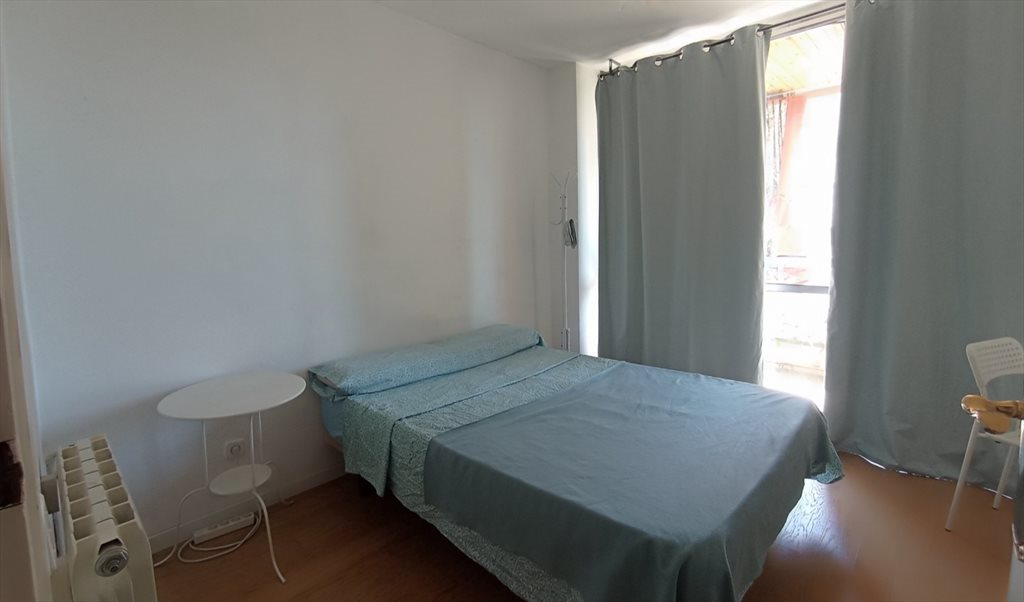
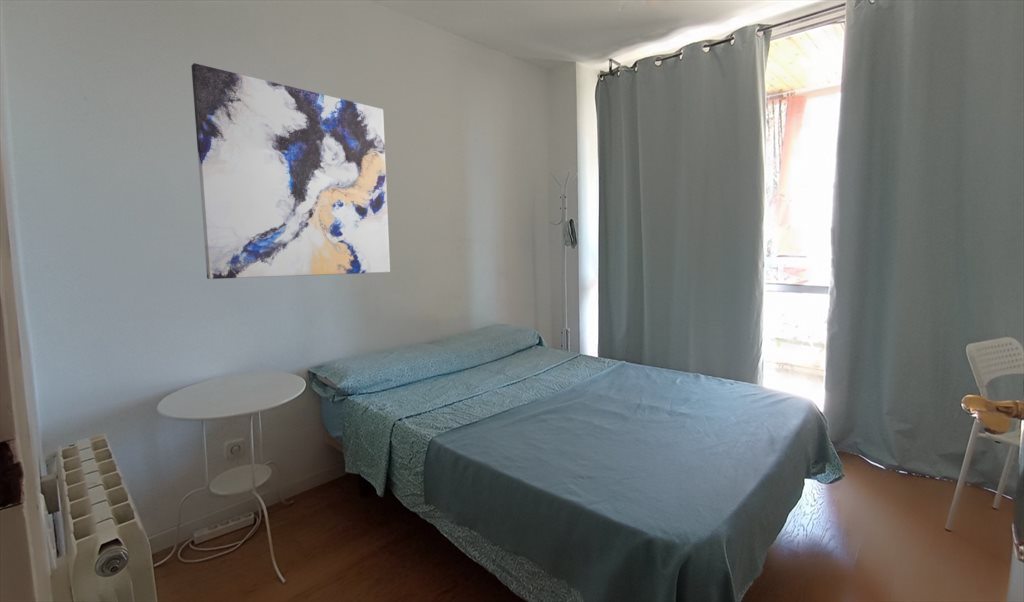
+ wall art (305, 184)
